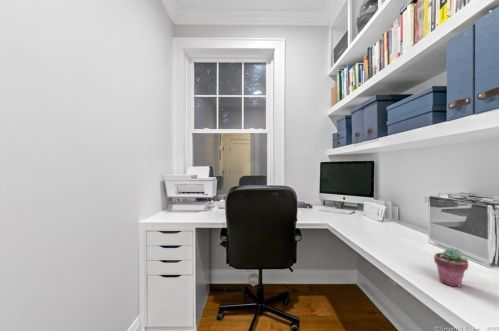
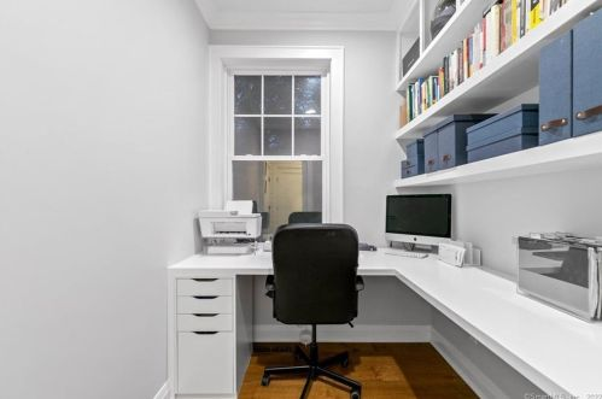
- potted succulent (450, 265)
